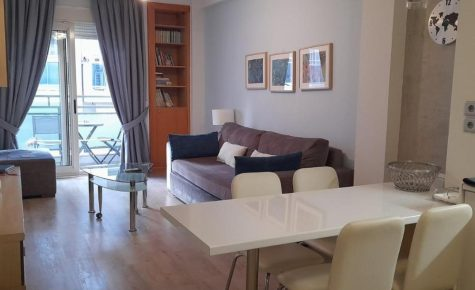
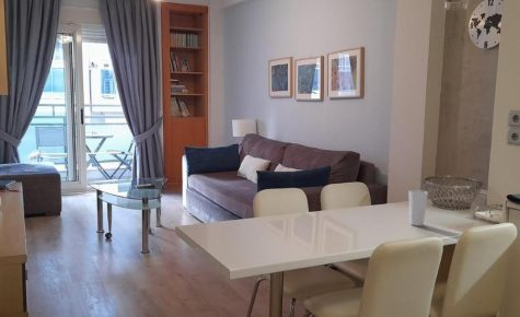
+ cup (417, 208)
